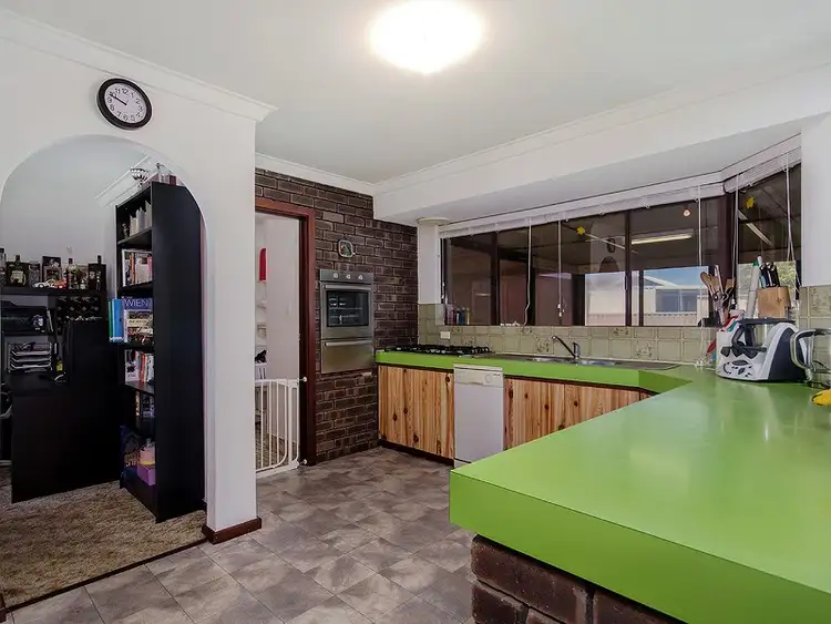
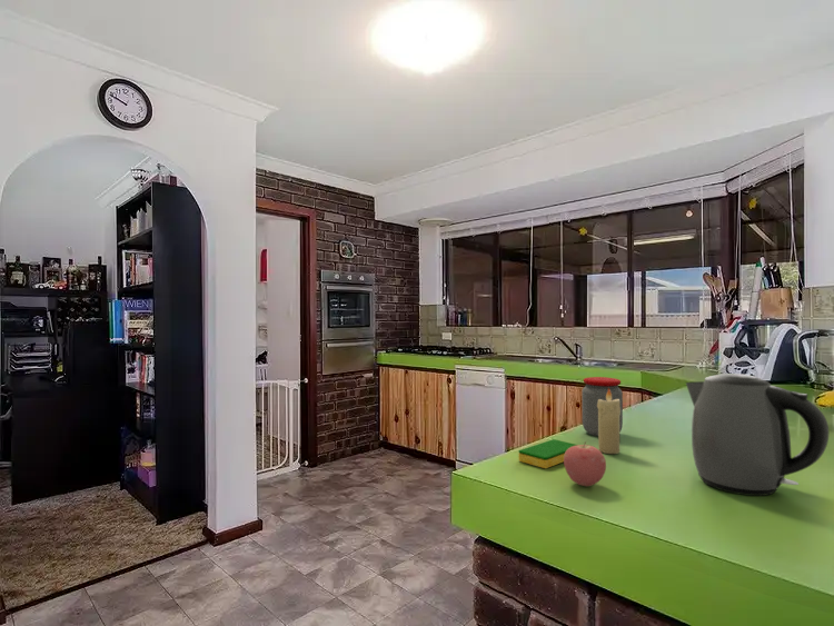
+ kettle (751, 430)
+ candle (608, 419)
+ jar (597, 407)
+ apple (584, 463)
+ dish sponge (549, 453)
